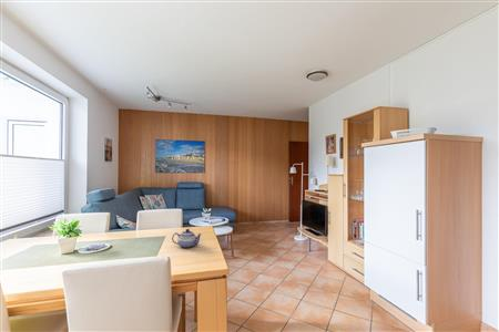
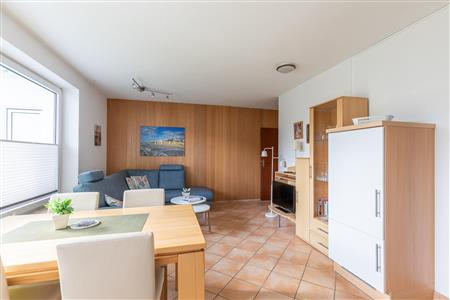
- teapot (186, 237)
